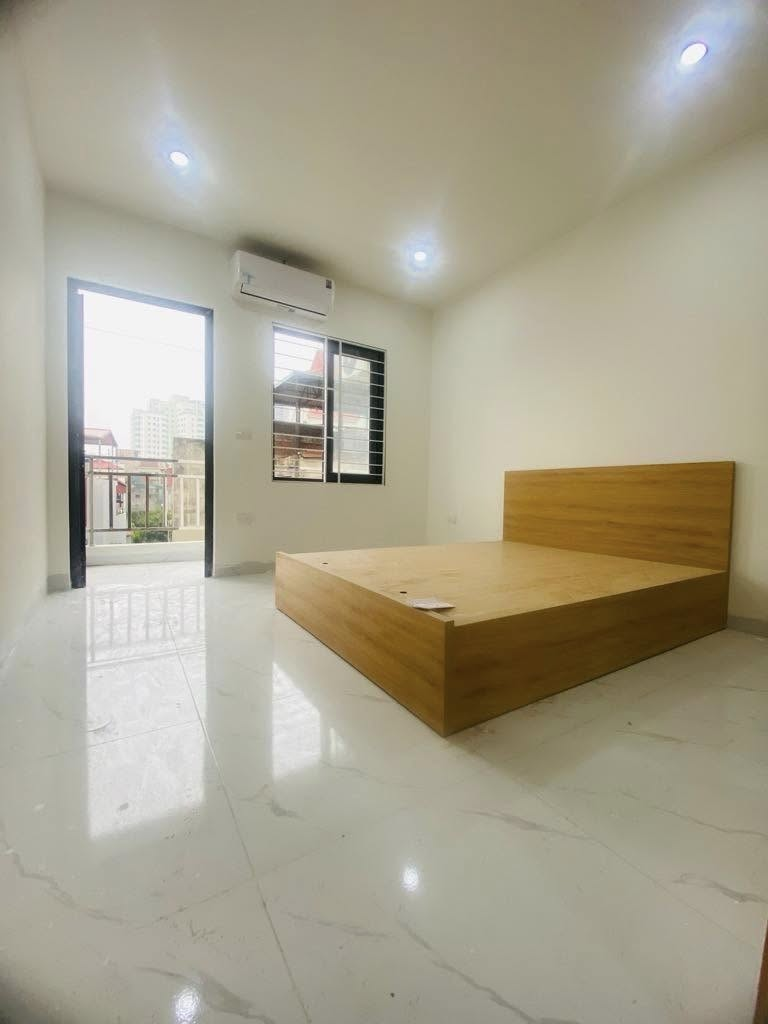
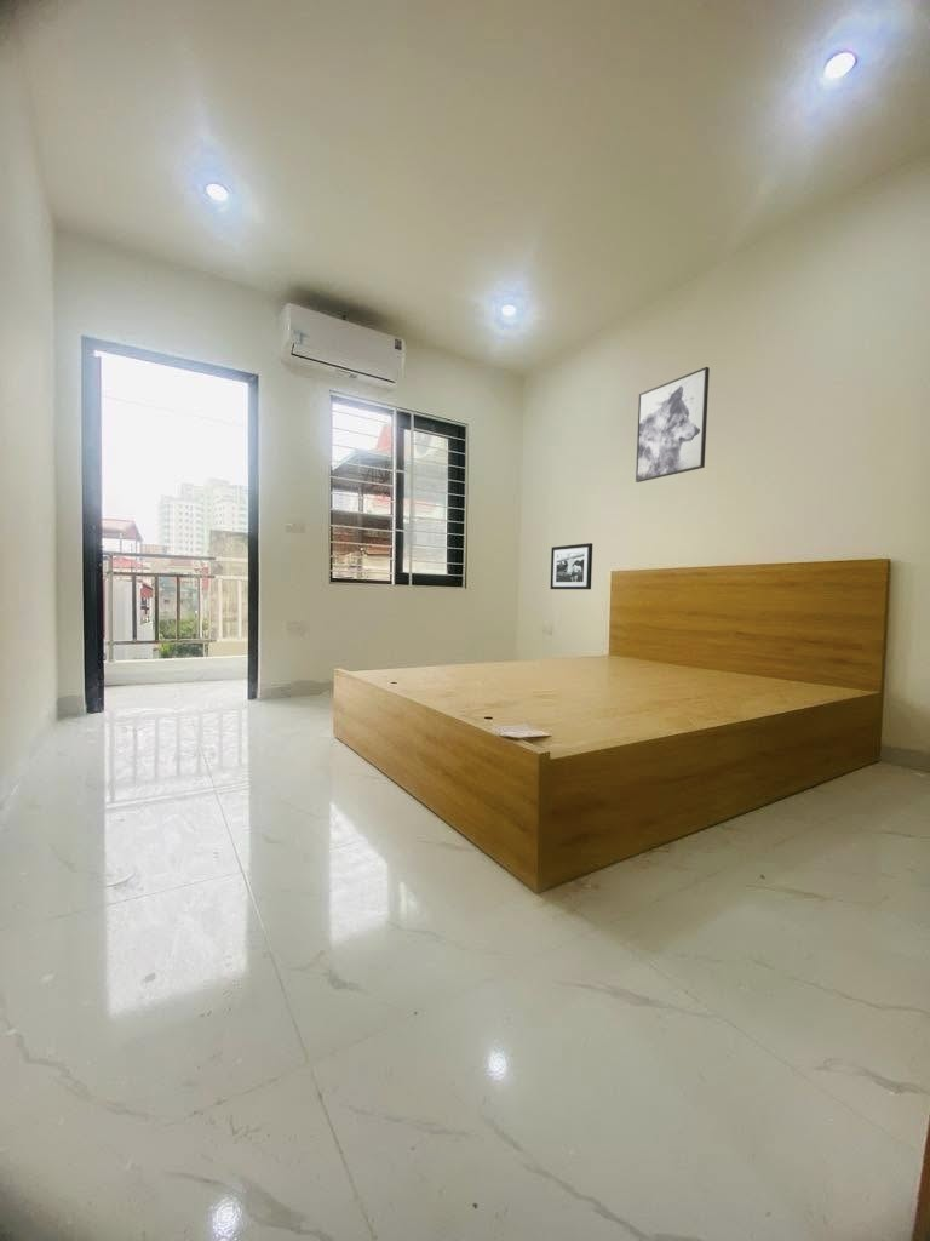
+ wall art (670, 428)
+ picture frame (570, 567)
